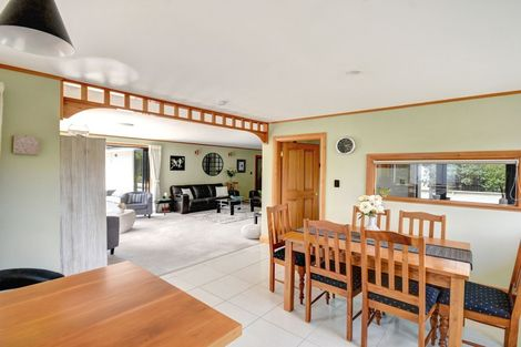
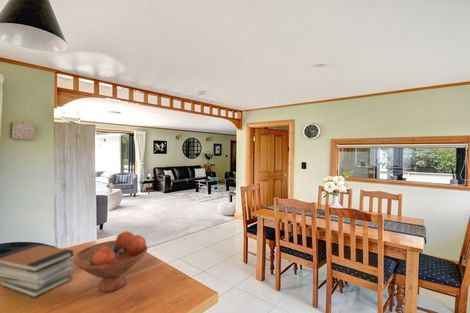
+ book stack (35, 268)
+ fruit bowl (112, 261)
